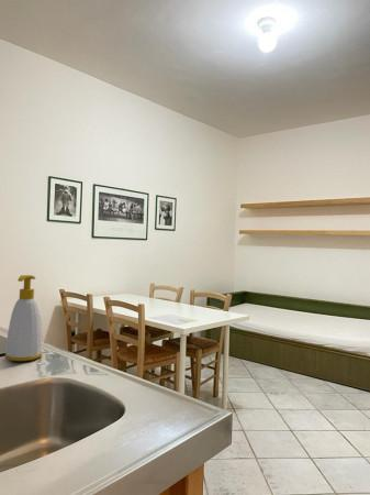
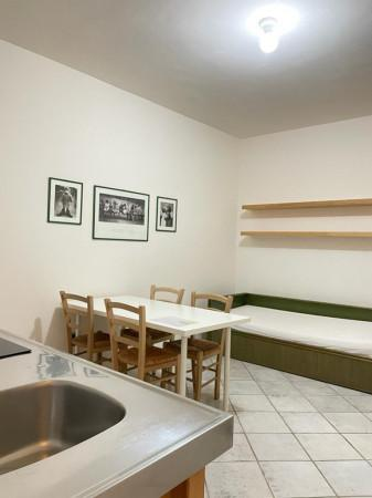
- soap bottle (25, 316)
